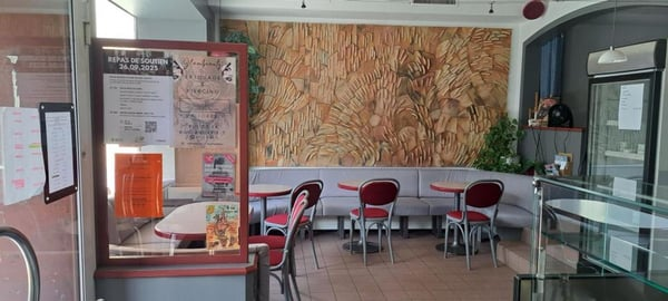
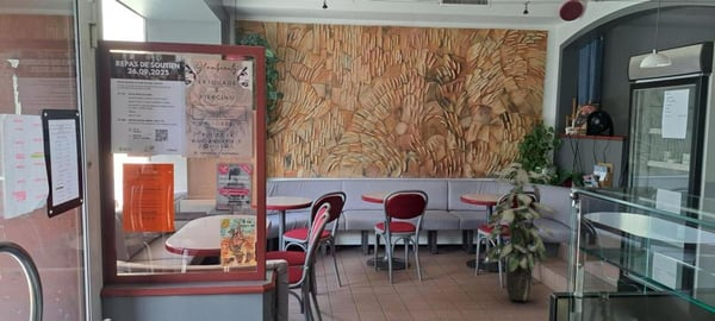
+ indoor plant (516, 229)
